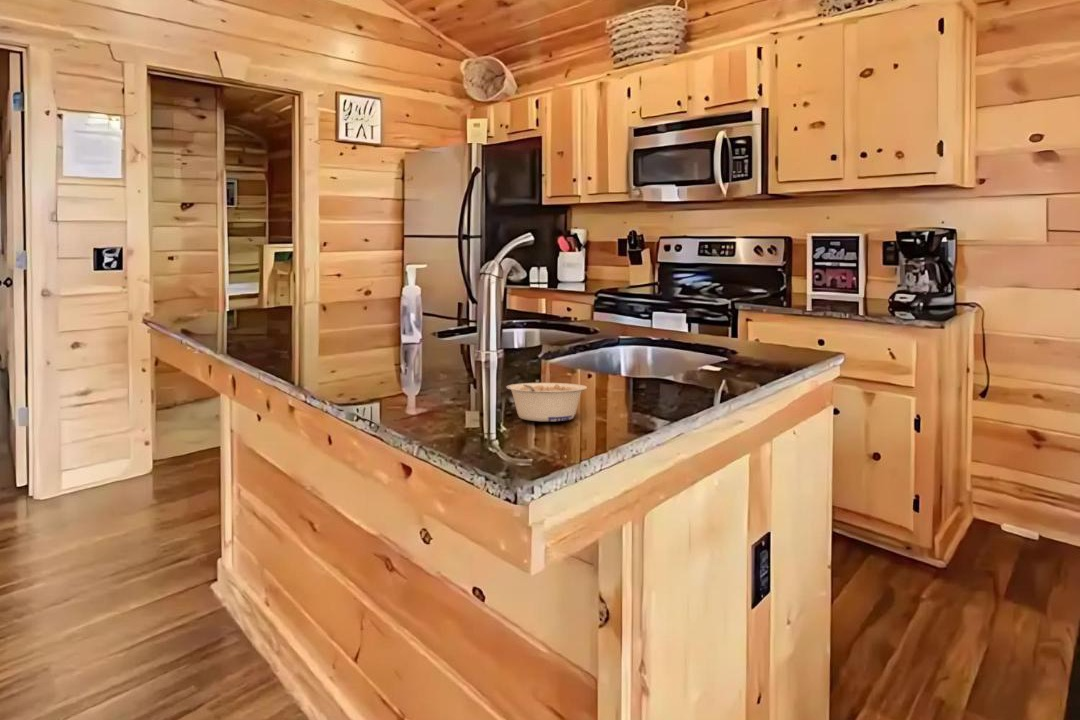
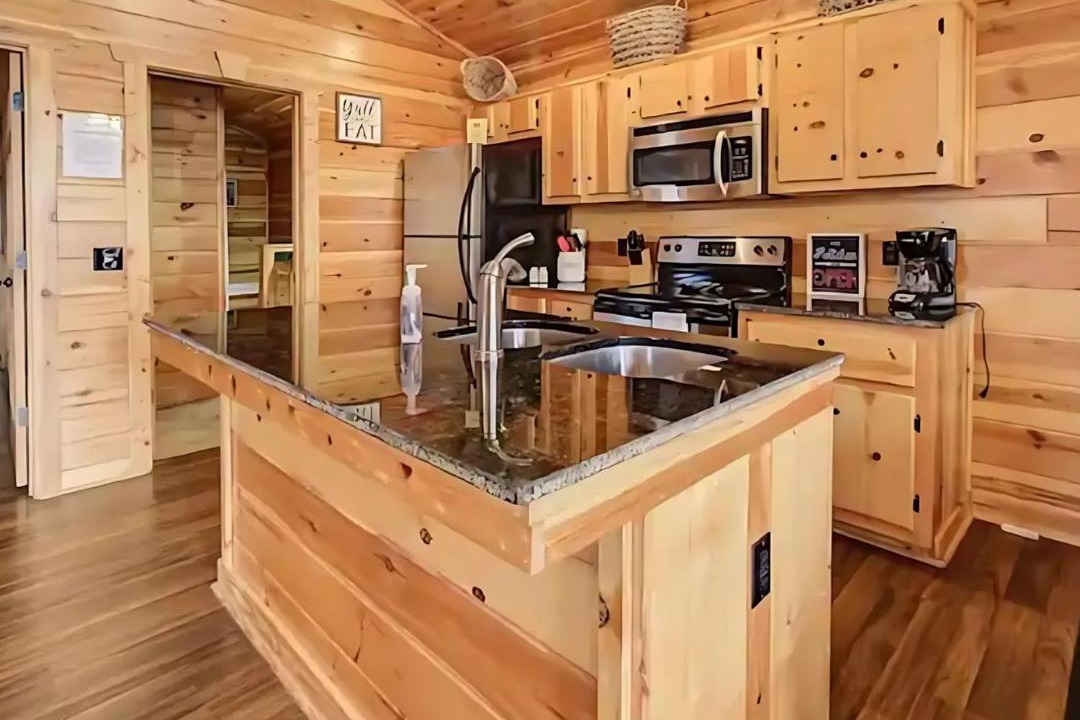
- legume (547, 399)
